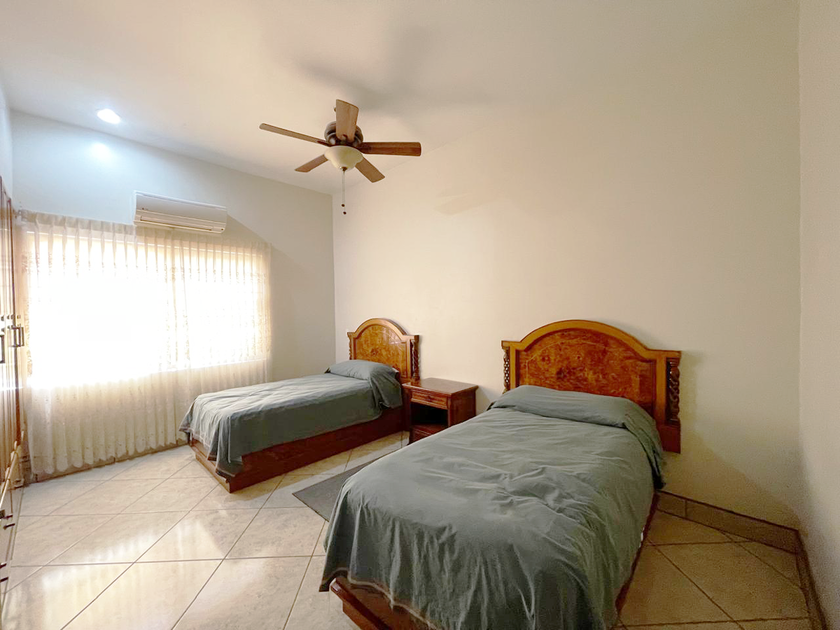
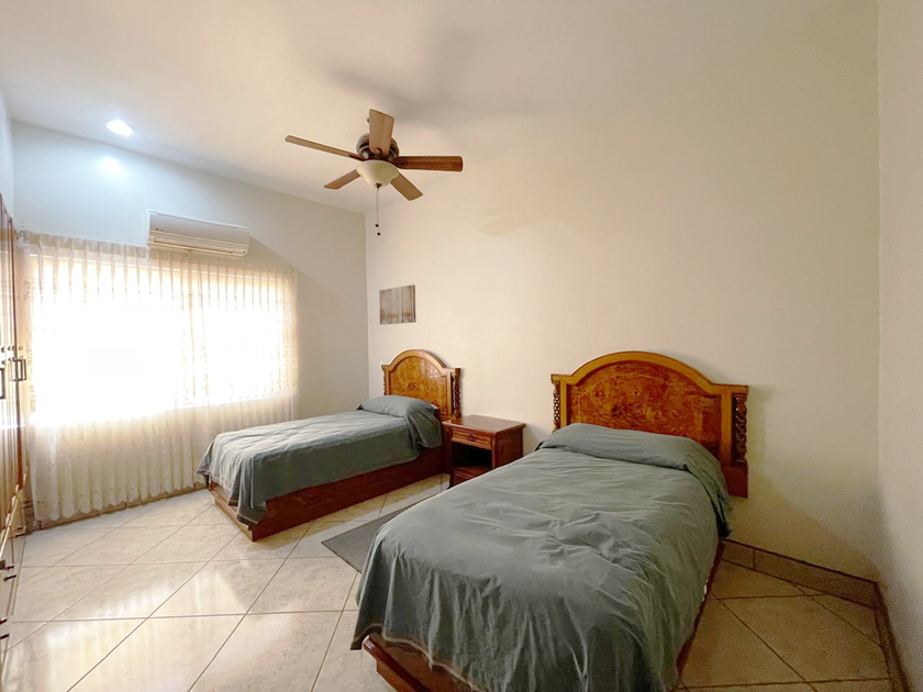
+ wall art (397, 305)
